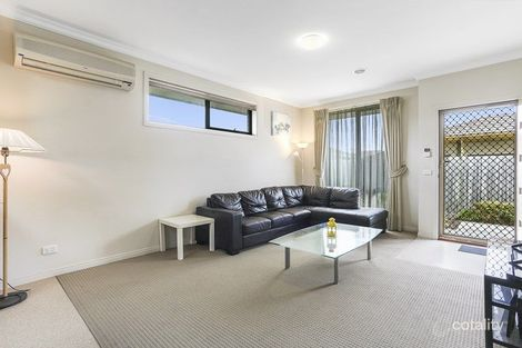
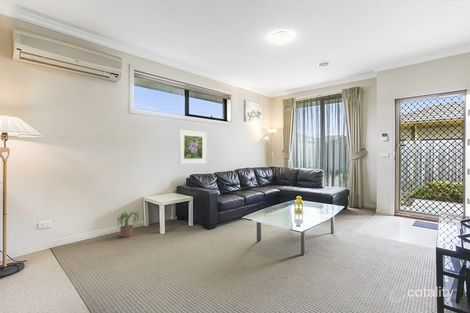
+ potted plant (127, 223)
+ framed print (193, 147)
